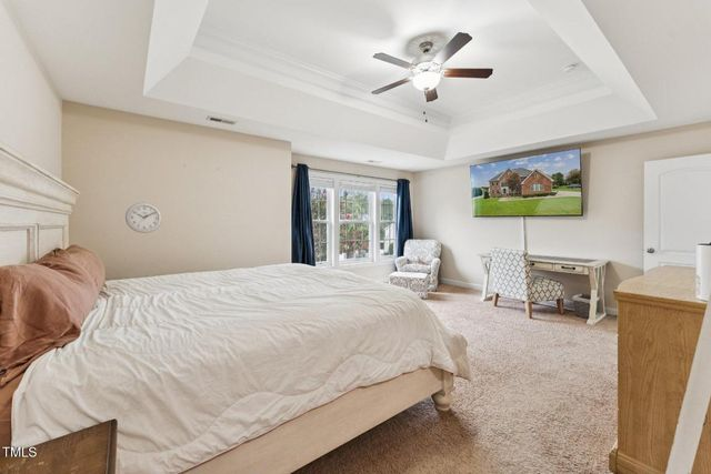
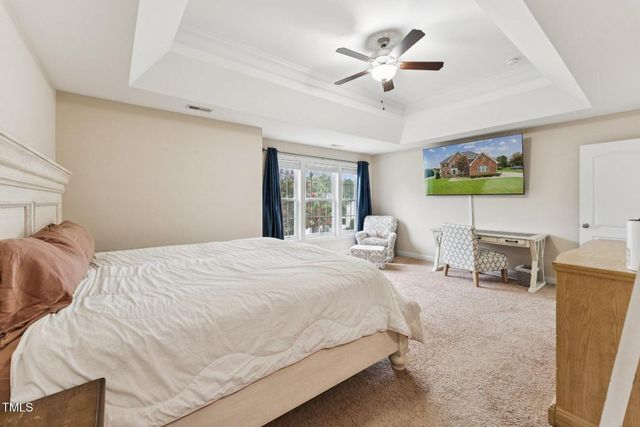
- wall clock (143, 218)
